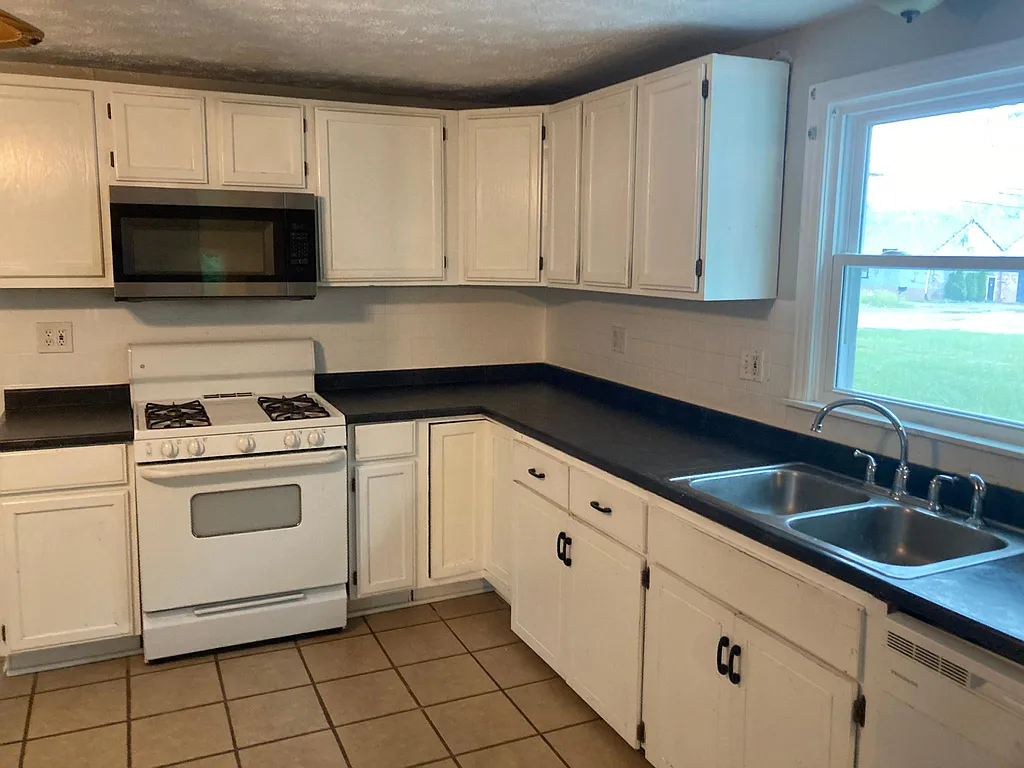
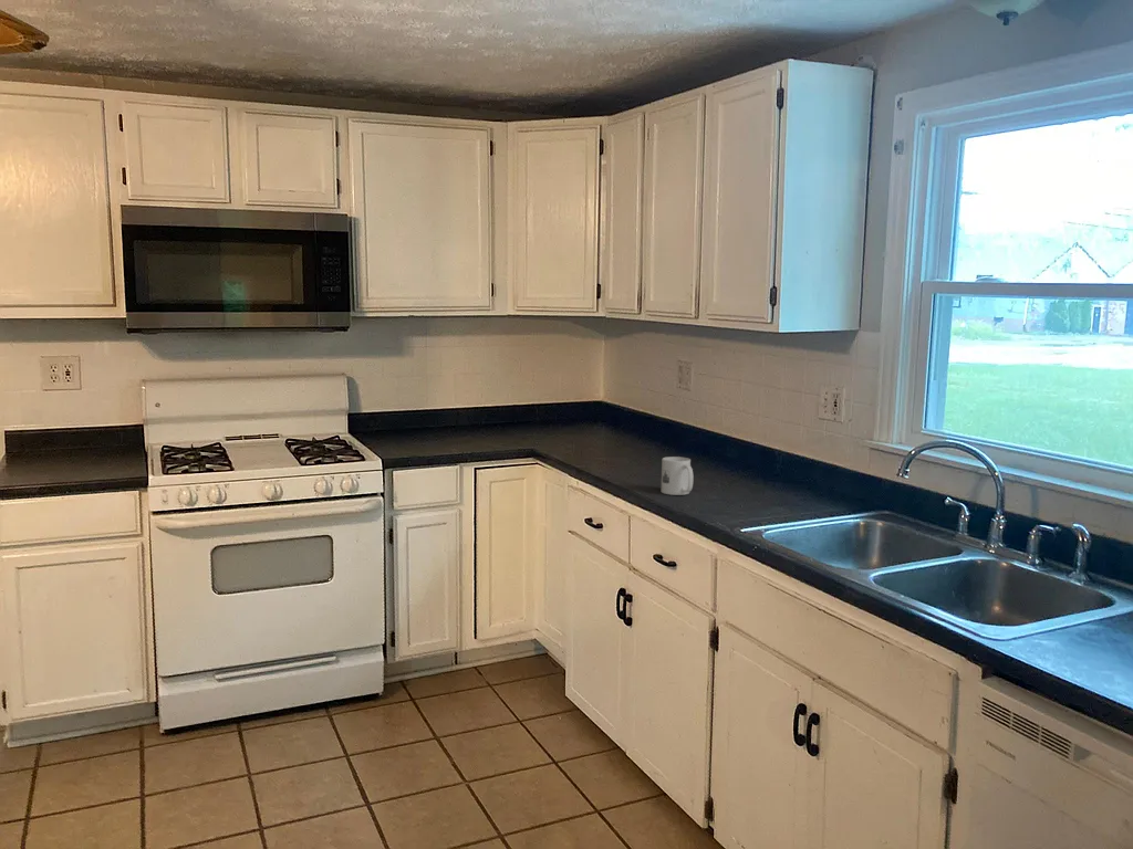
+ mug (679, 476)
